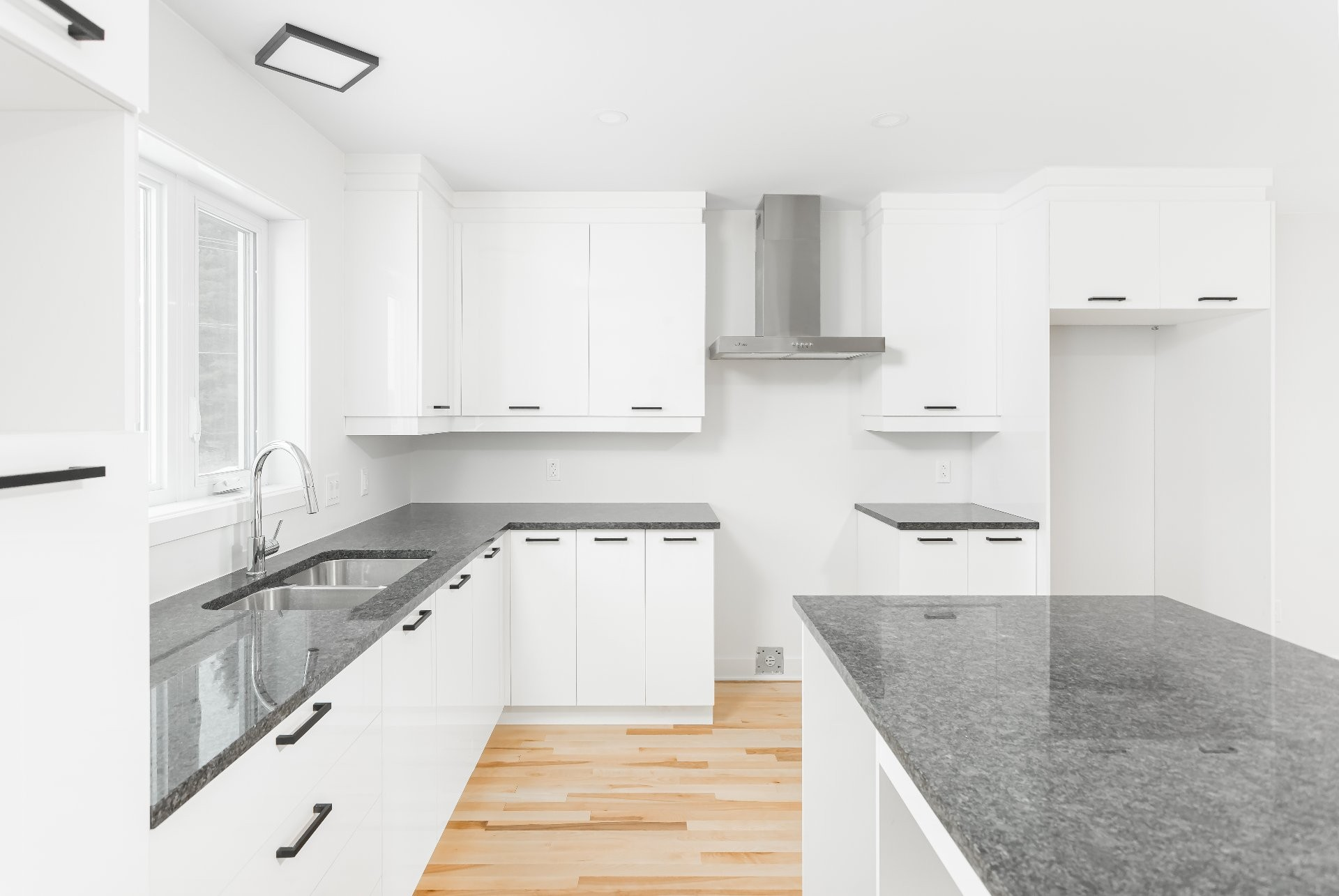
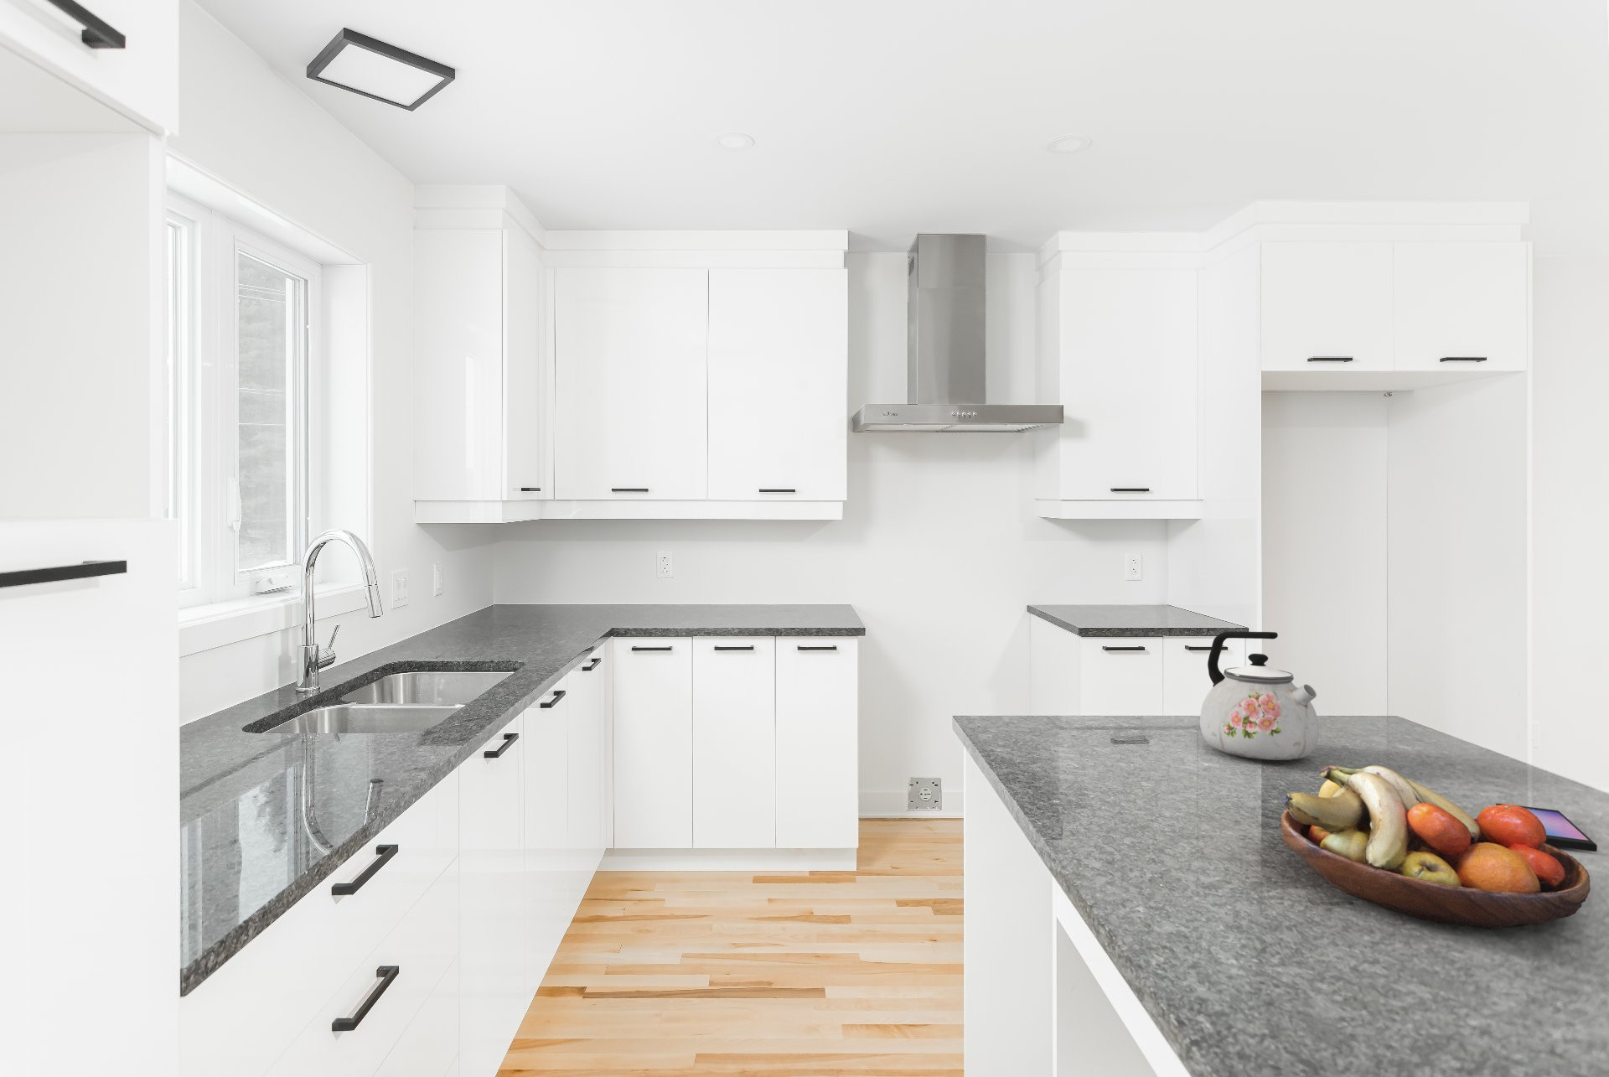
+ smartphone (1544, 826)
+ kettle (1258, 691)
+ fruit bowl (1420, 831)
